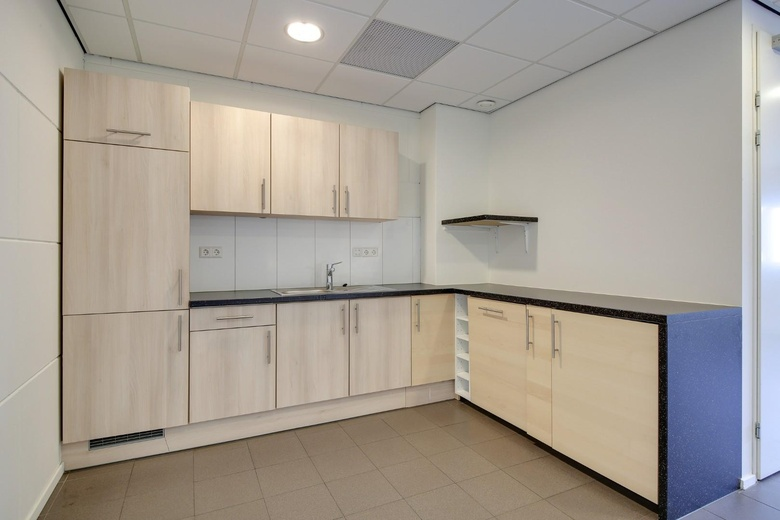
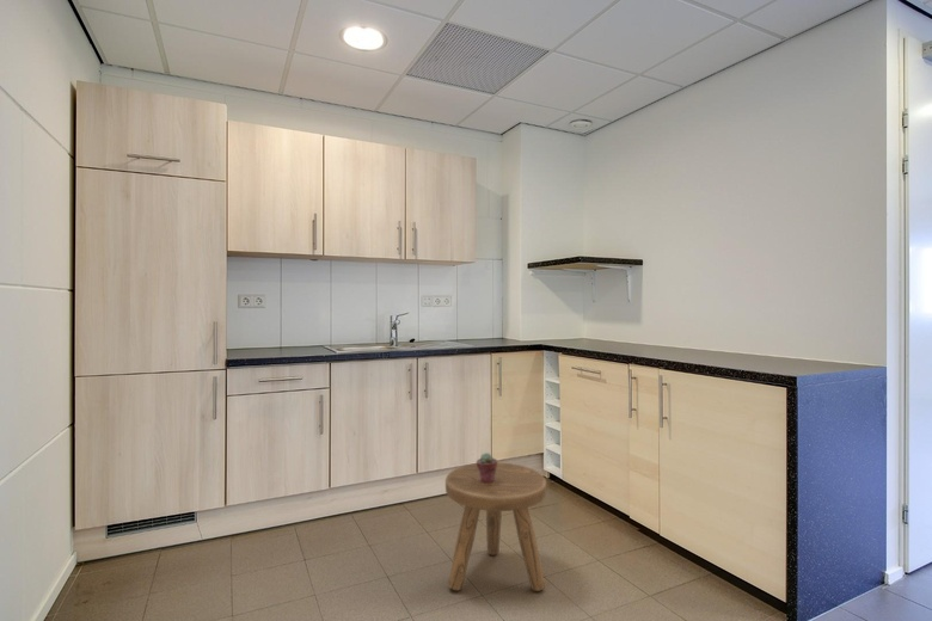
+ stool (495, 525)
+ potted succulent (486, 466)
